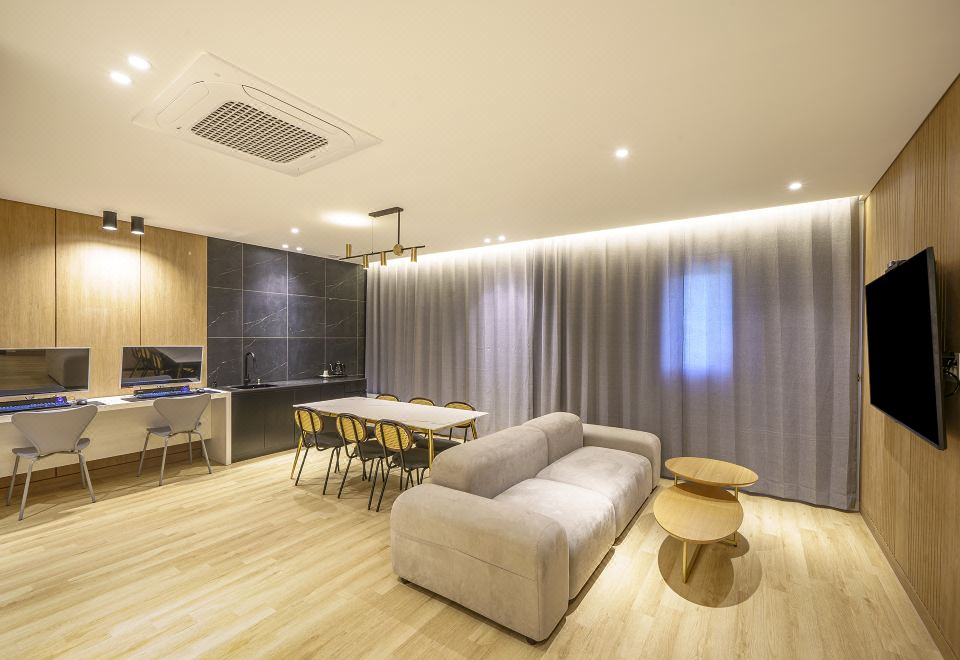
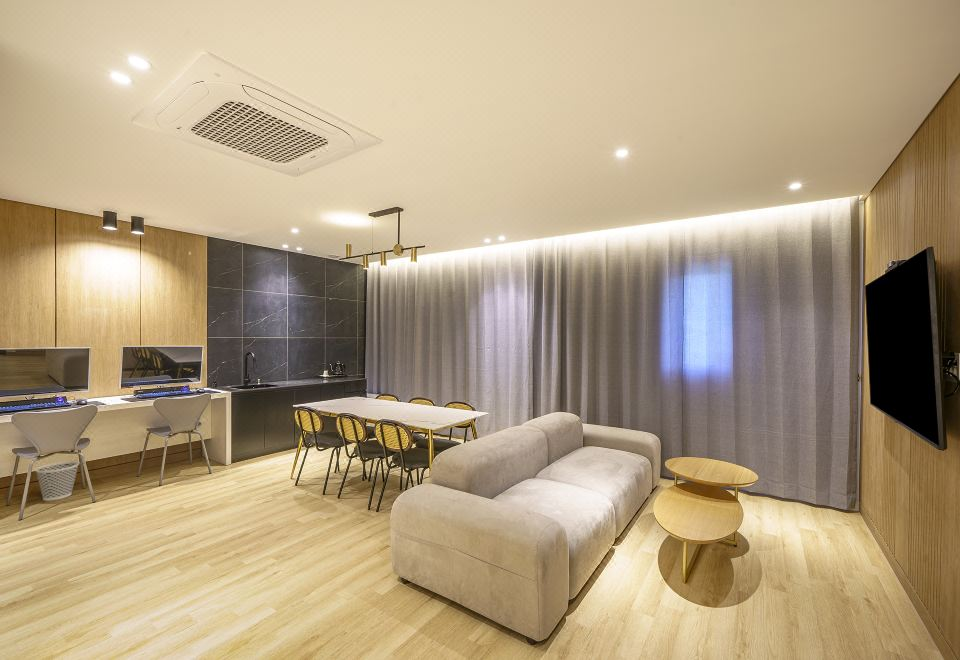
+ wastebasket (57, 481)
